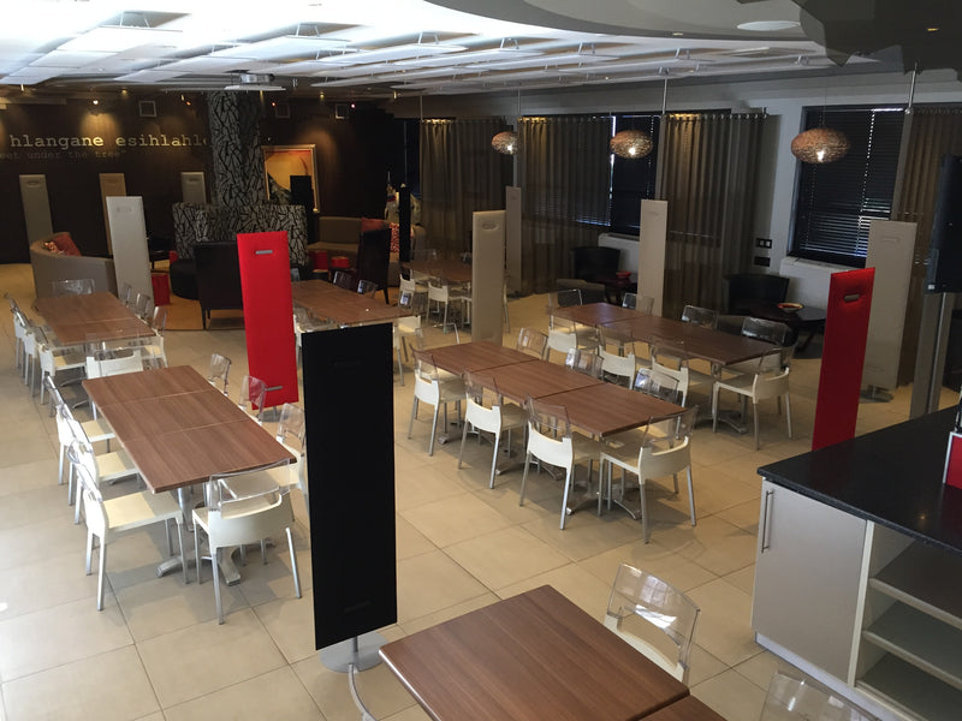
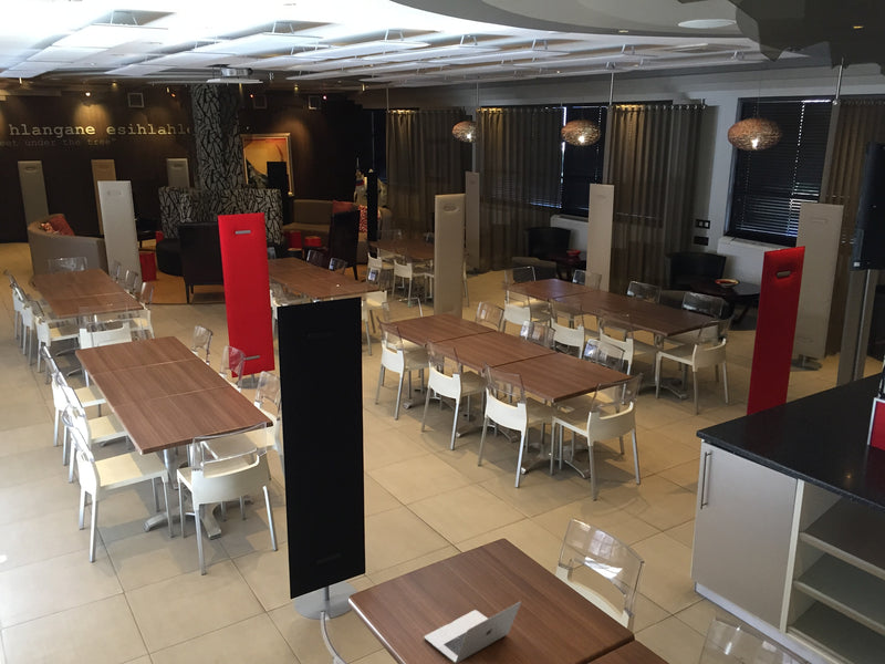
+ laptop (471, 620)
